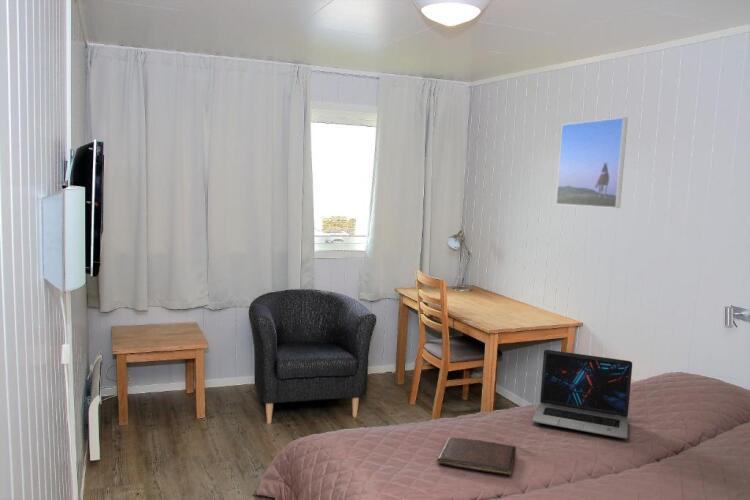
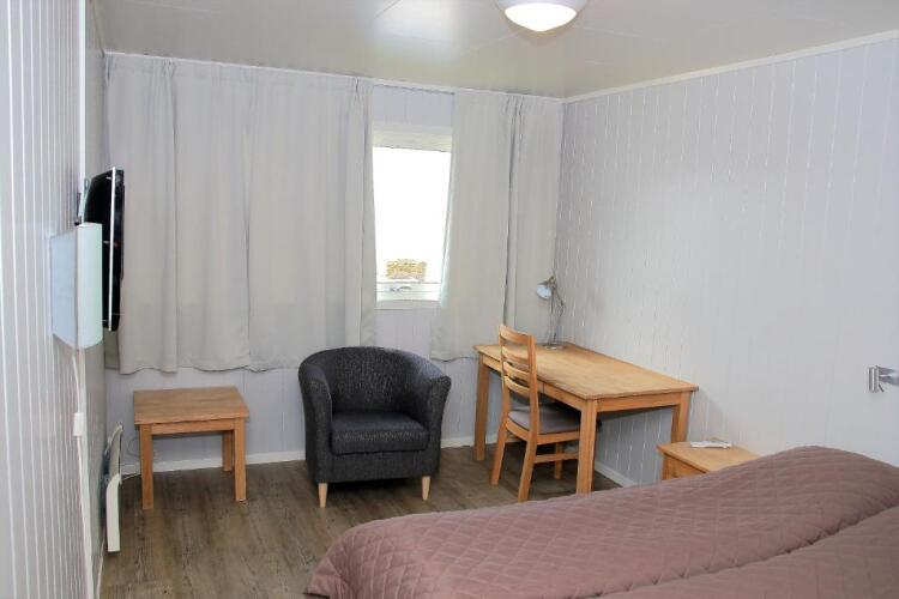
- laptop (582, 392)
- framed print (589, 163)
- book (477, 454)
